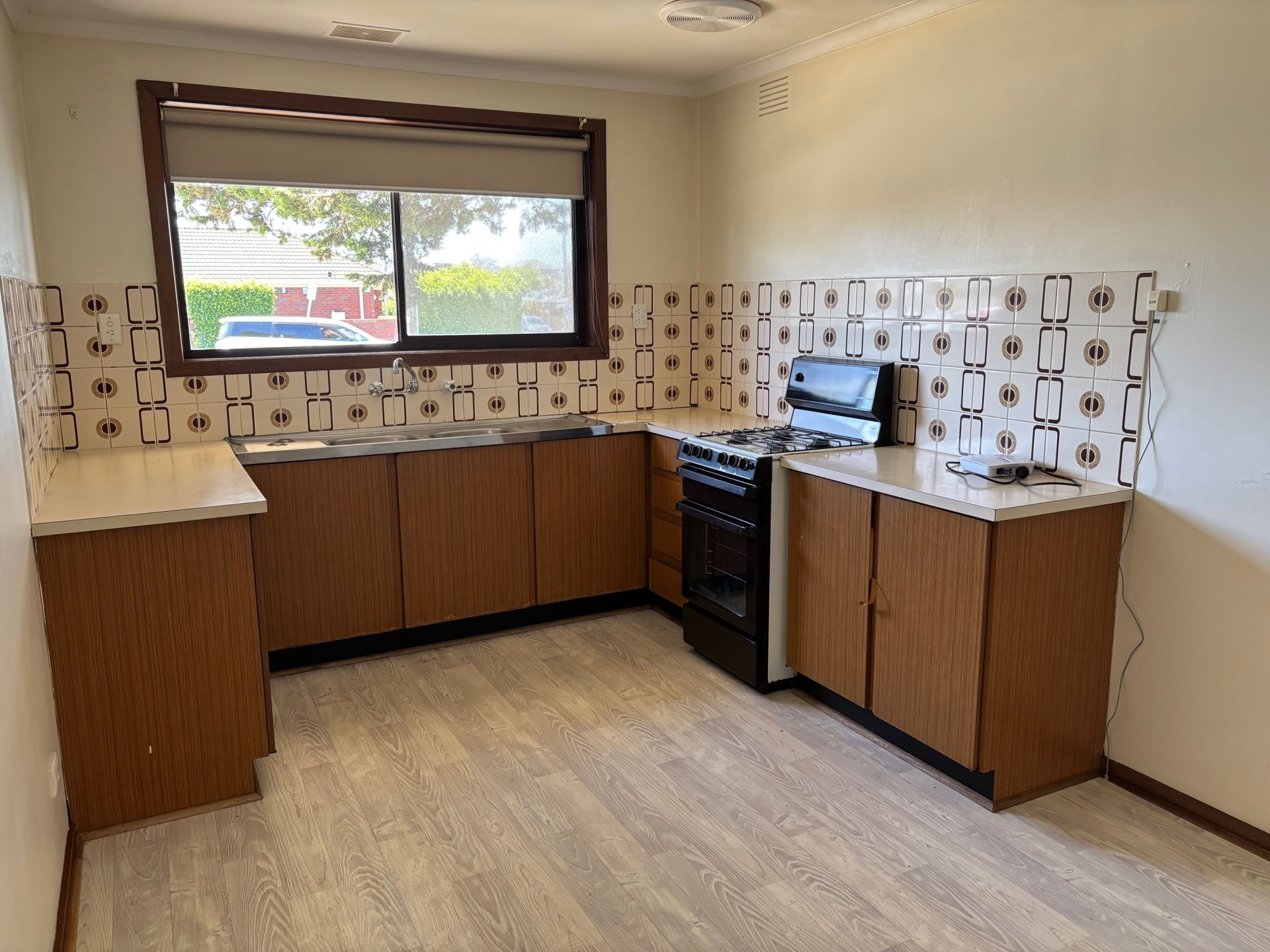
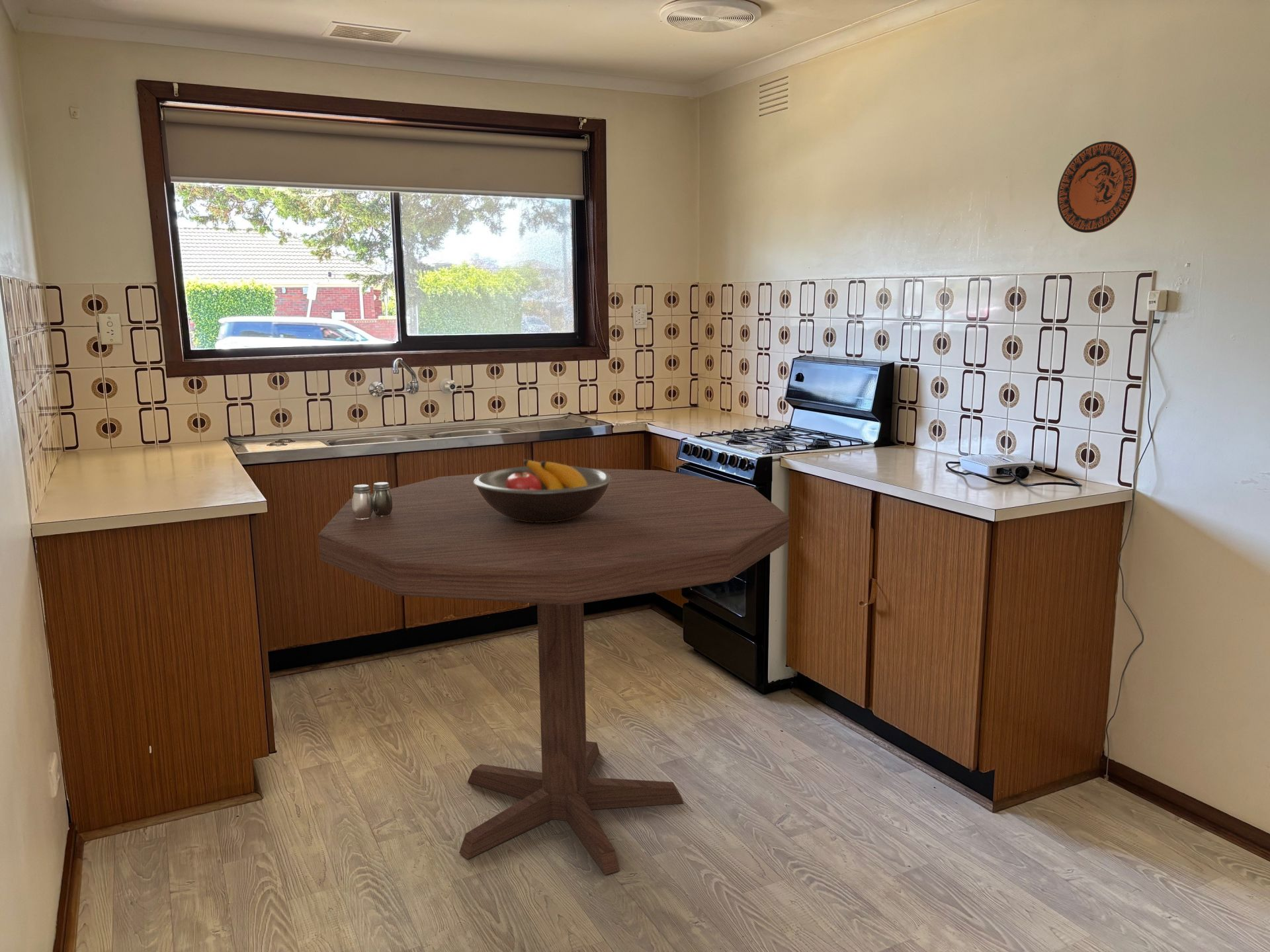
+ fruit bowl (543, 491)
+ dining table (562, 662)
+ salt and pepper shaker (372, 499)
+ decorative plate (1096, 187)
